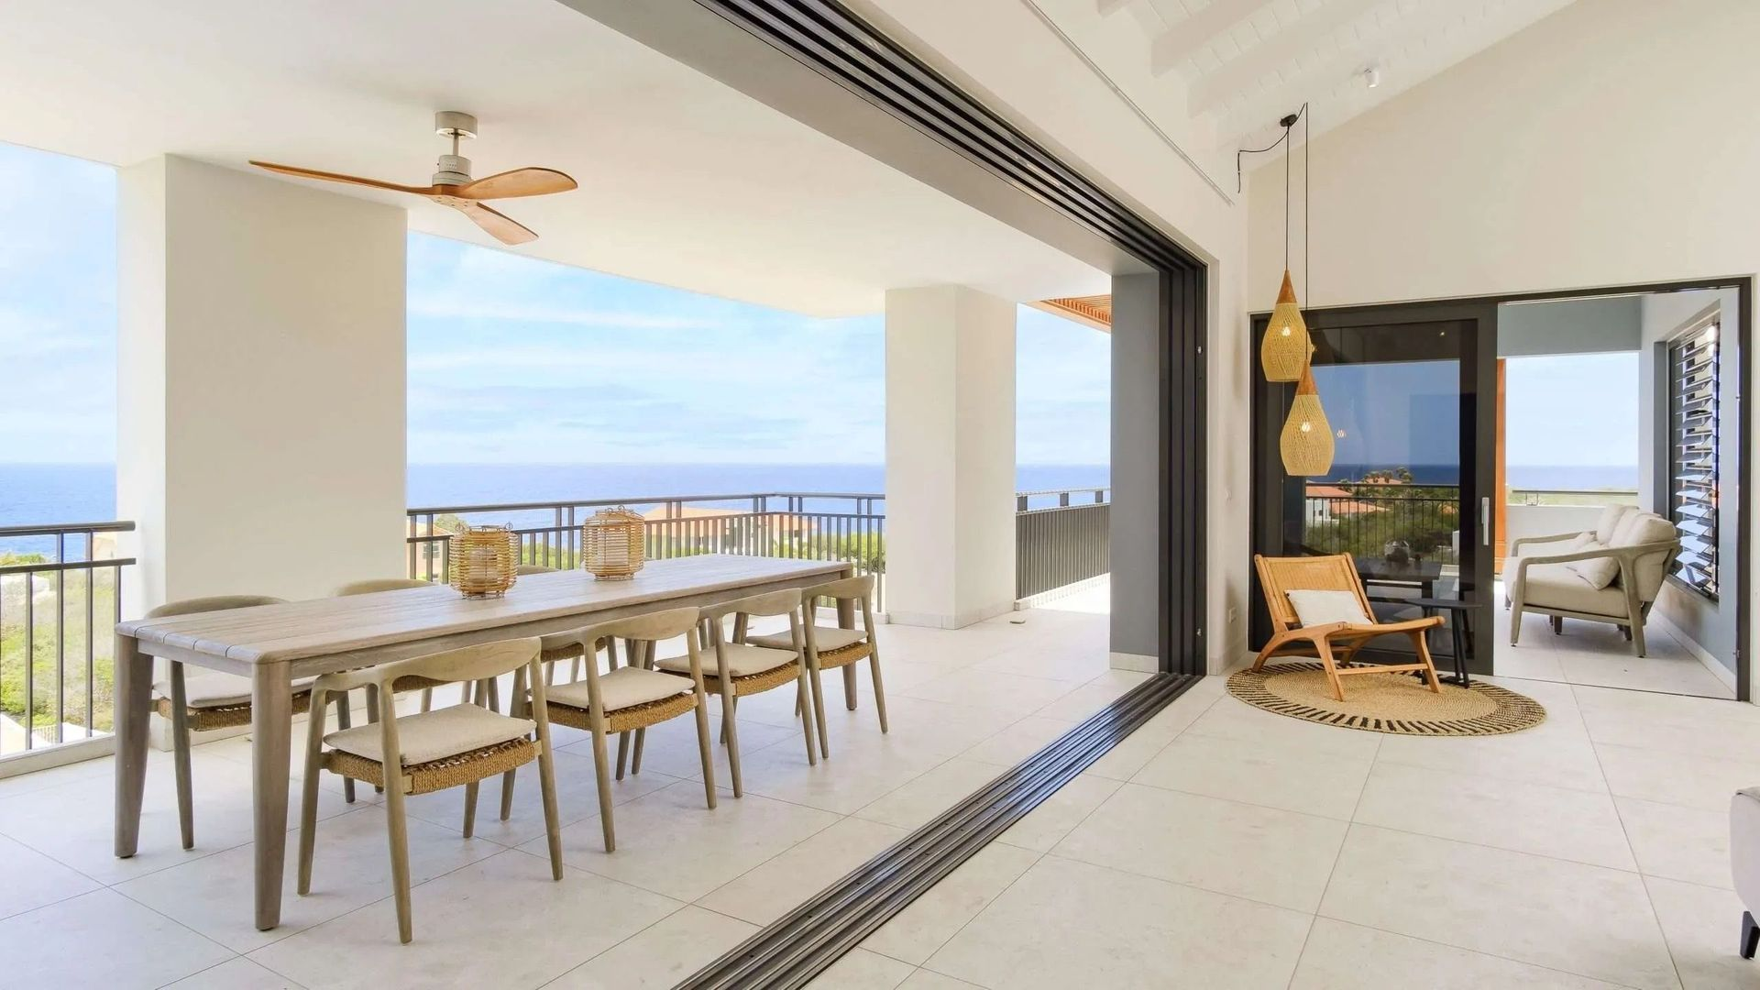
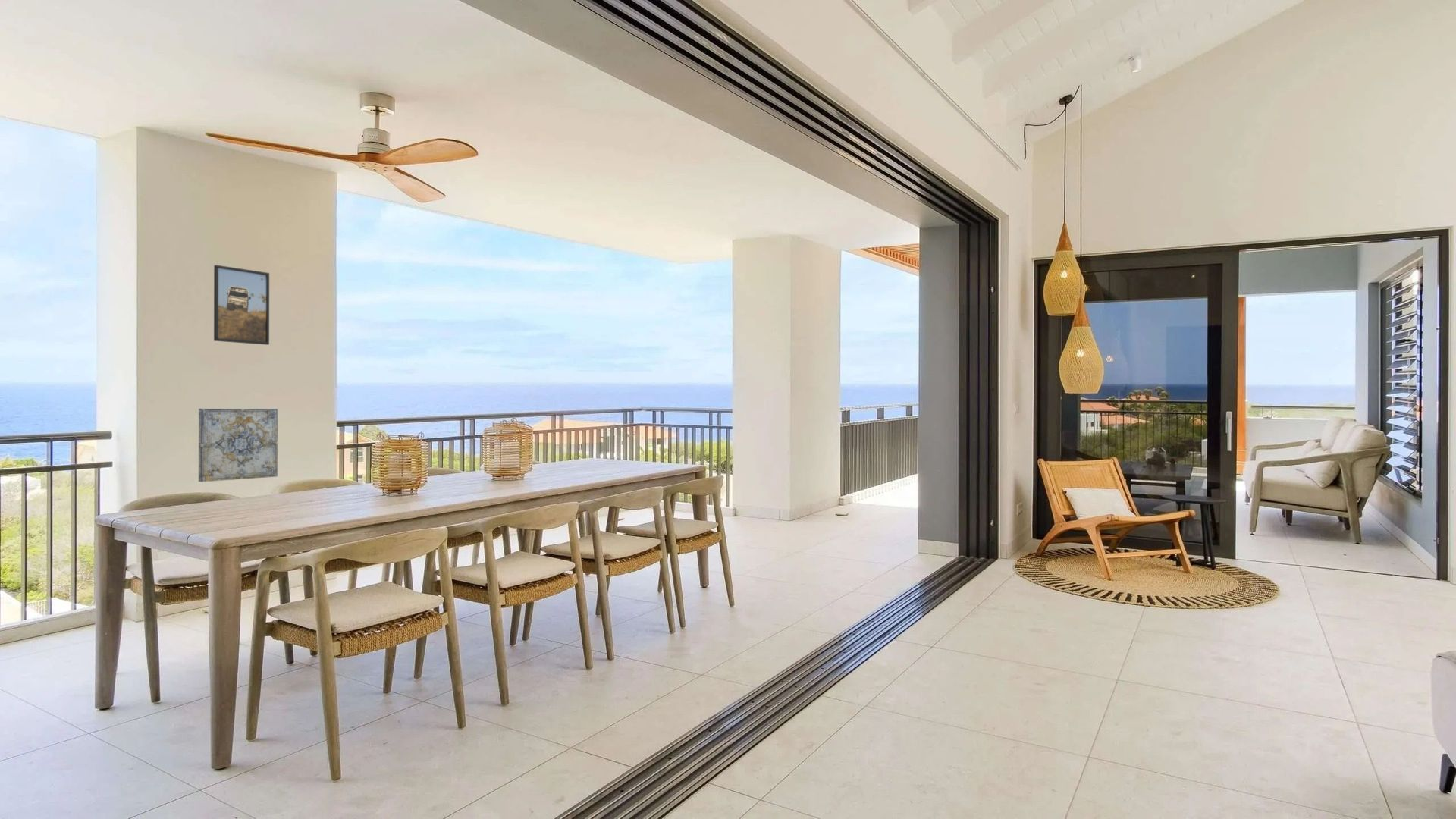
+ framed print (242, 306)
+ wall art (239, 444)
